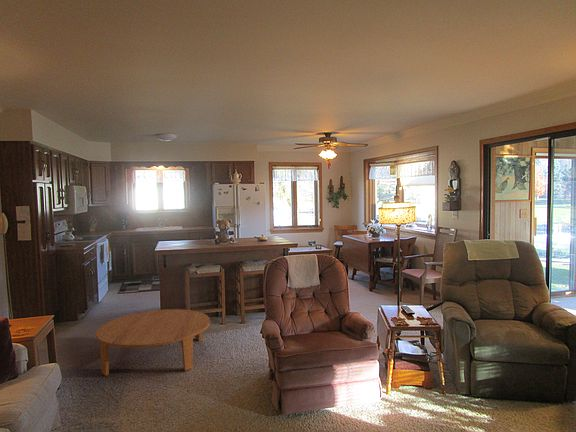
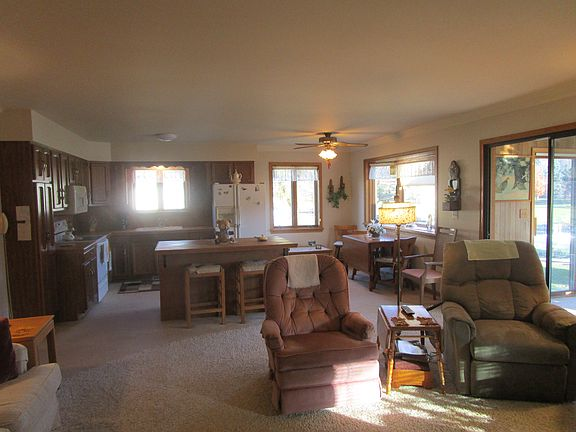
- coffee table (155, 339)
